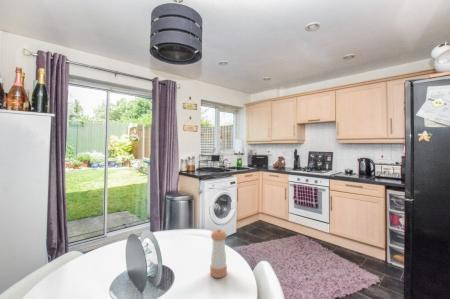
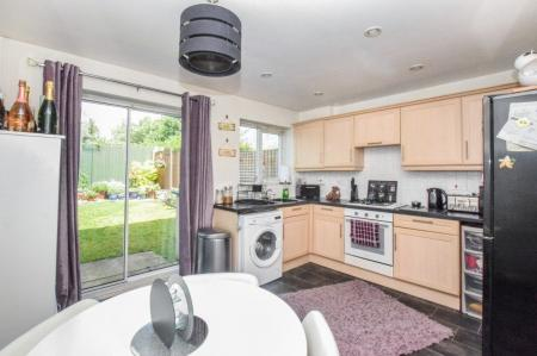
- pepper shaker (218, 251)
